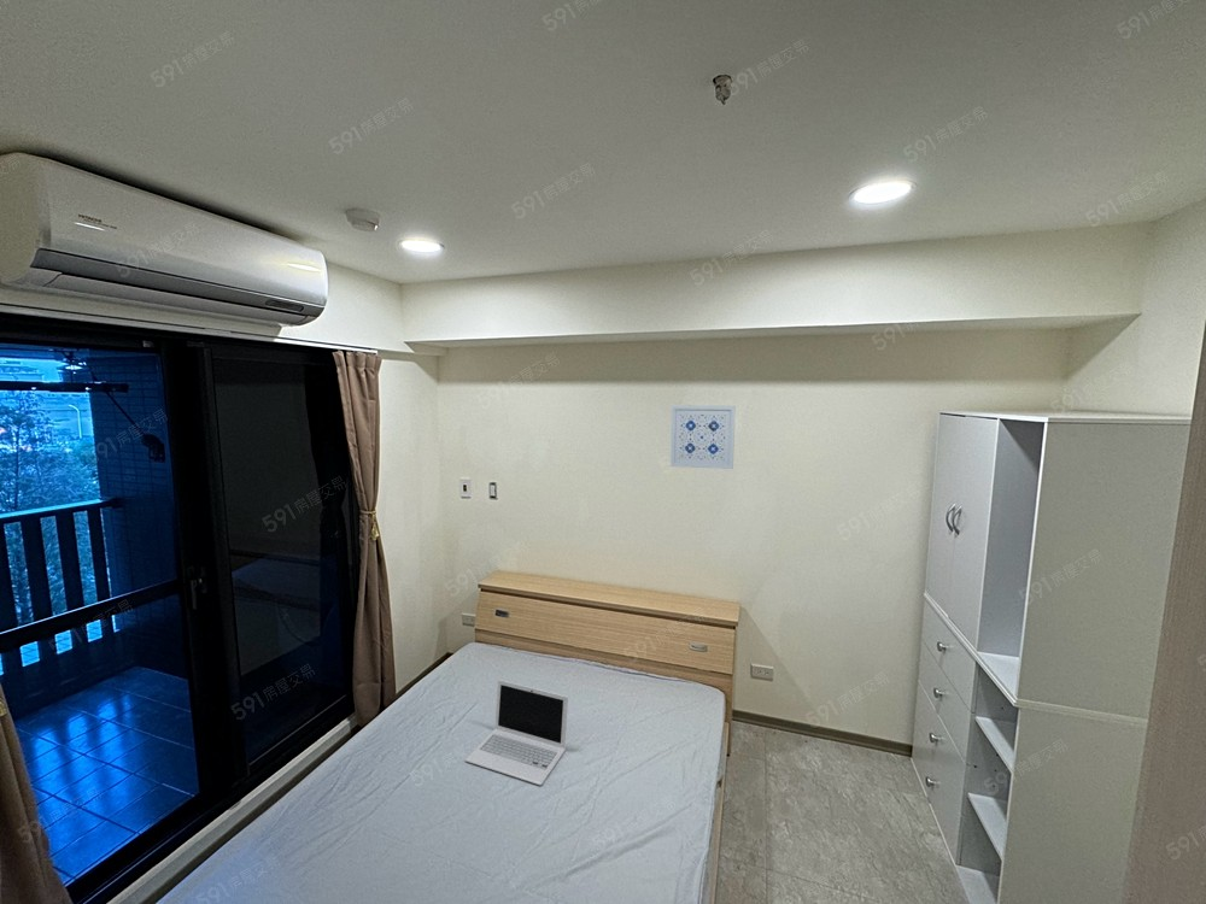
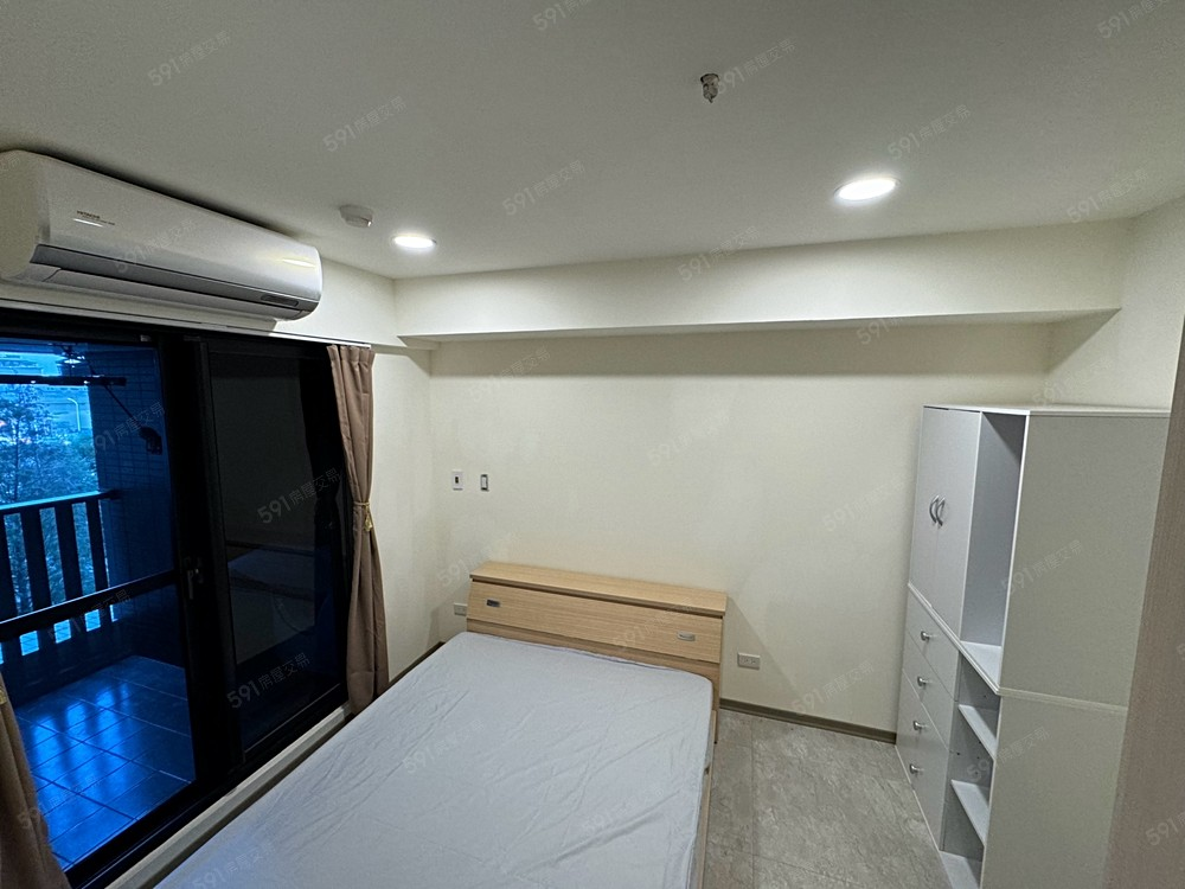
- wall art (702, 436)
- laptop (517, 728)
